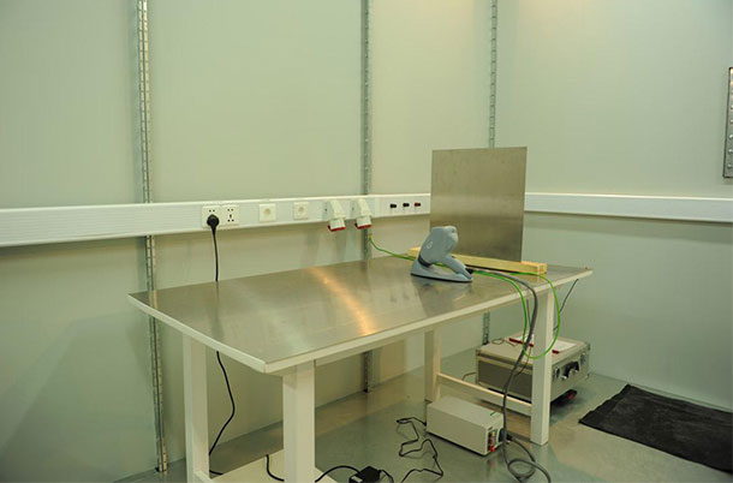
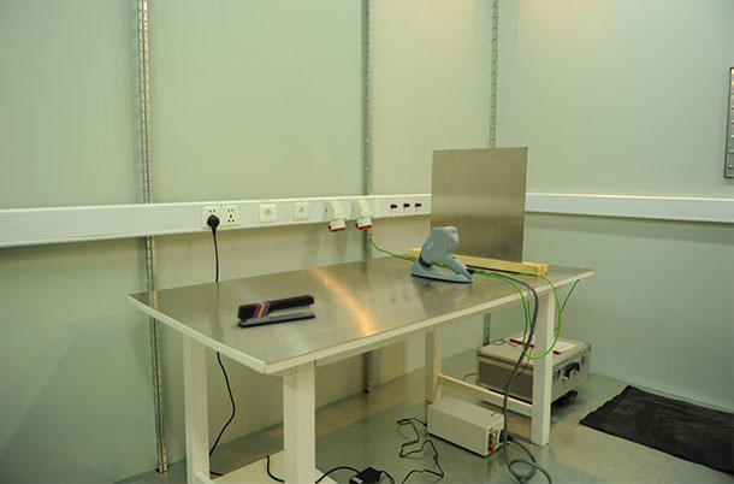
+ stapler (277, 309)
